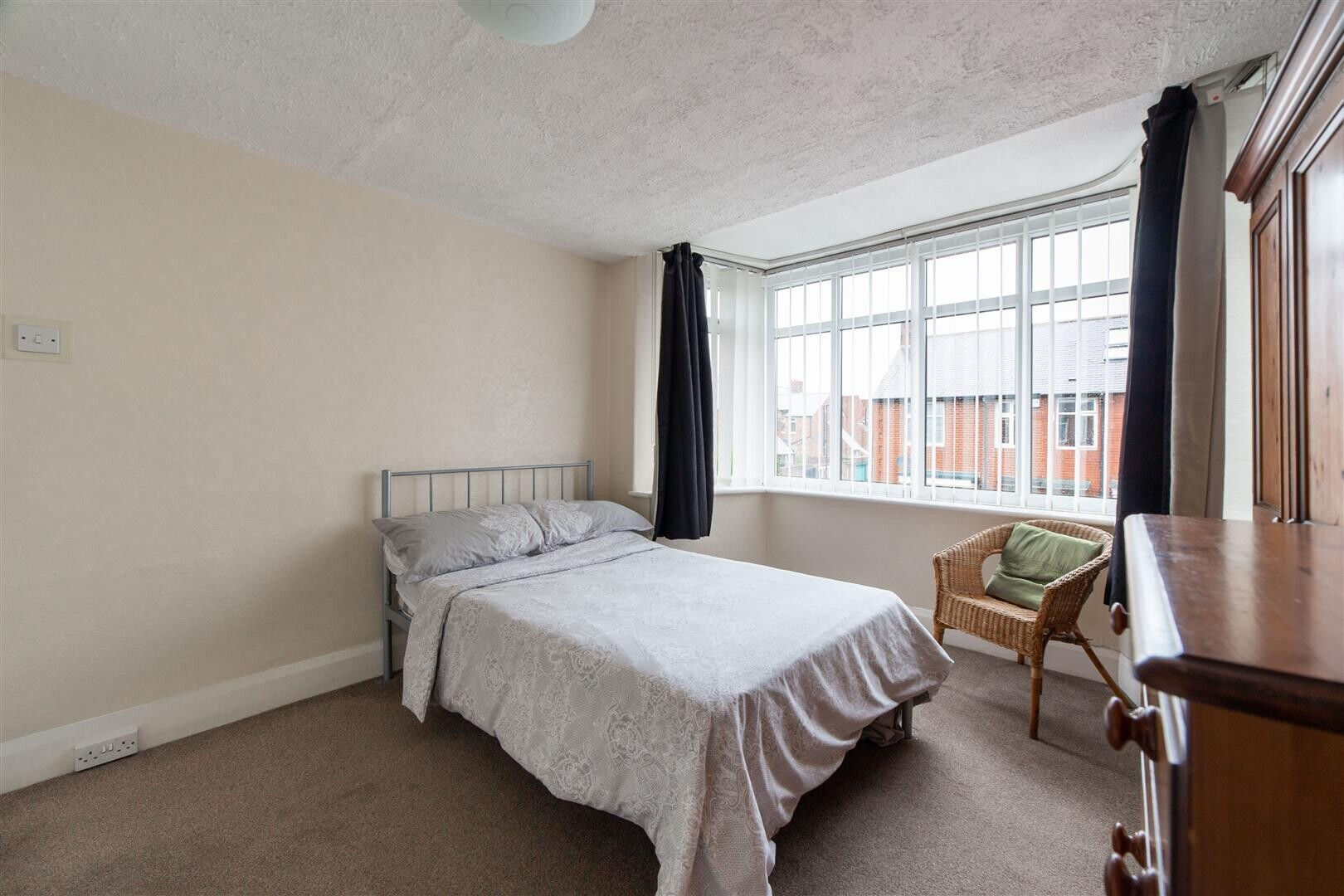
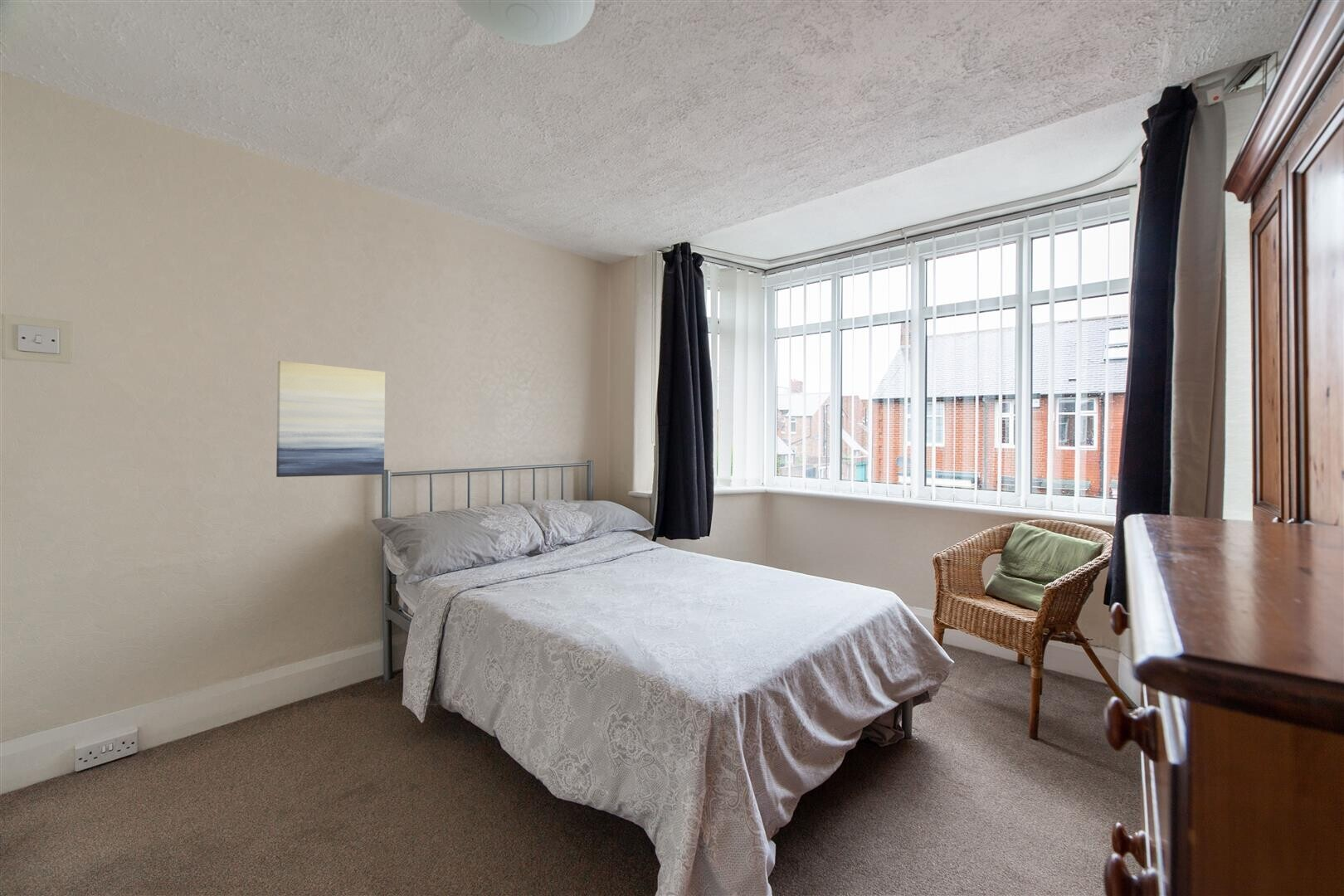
+ wall art (334, 421)
